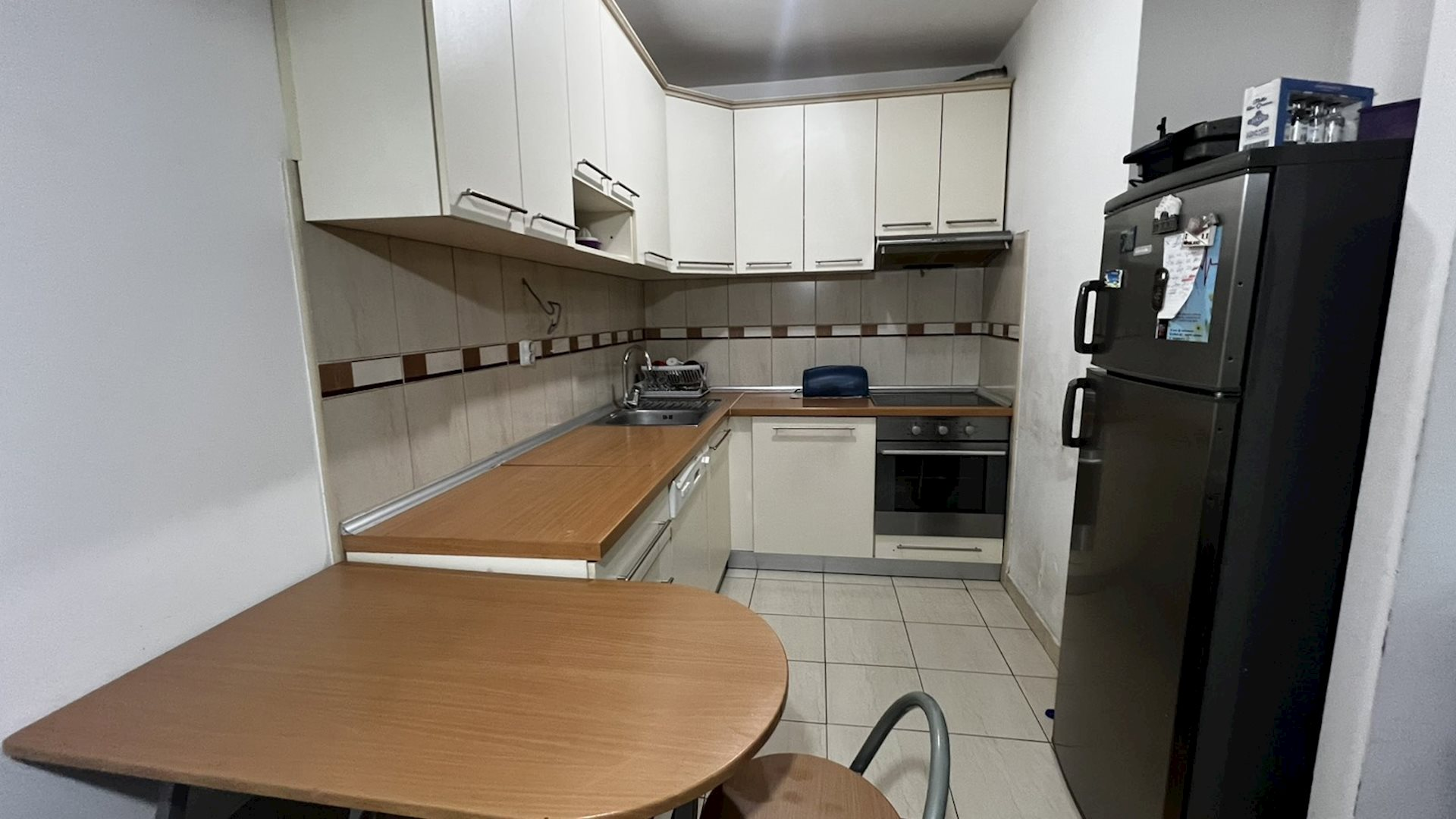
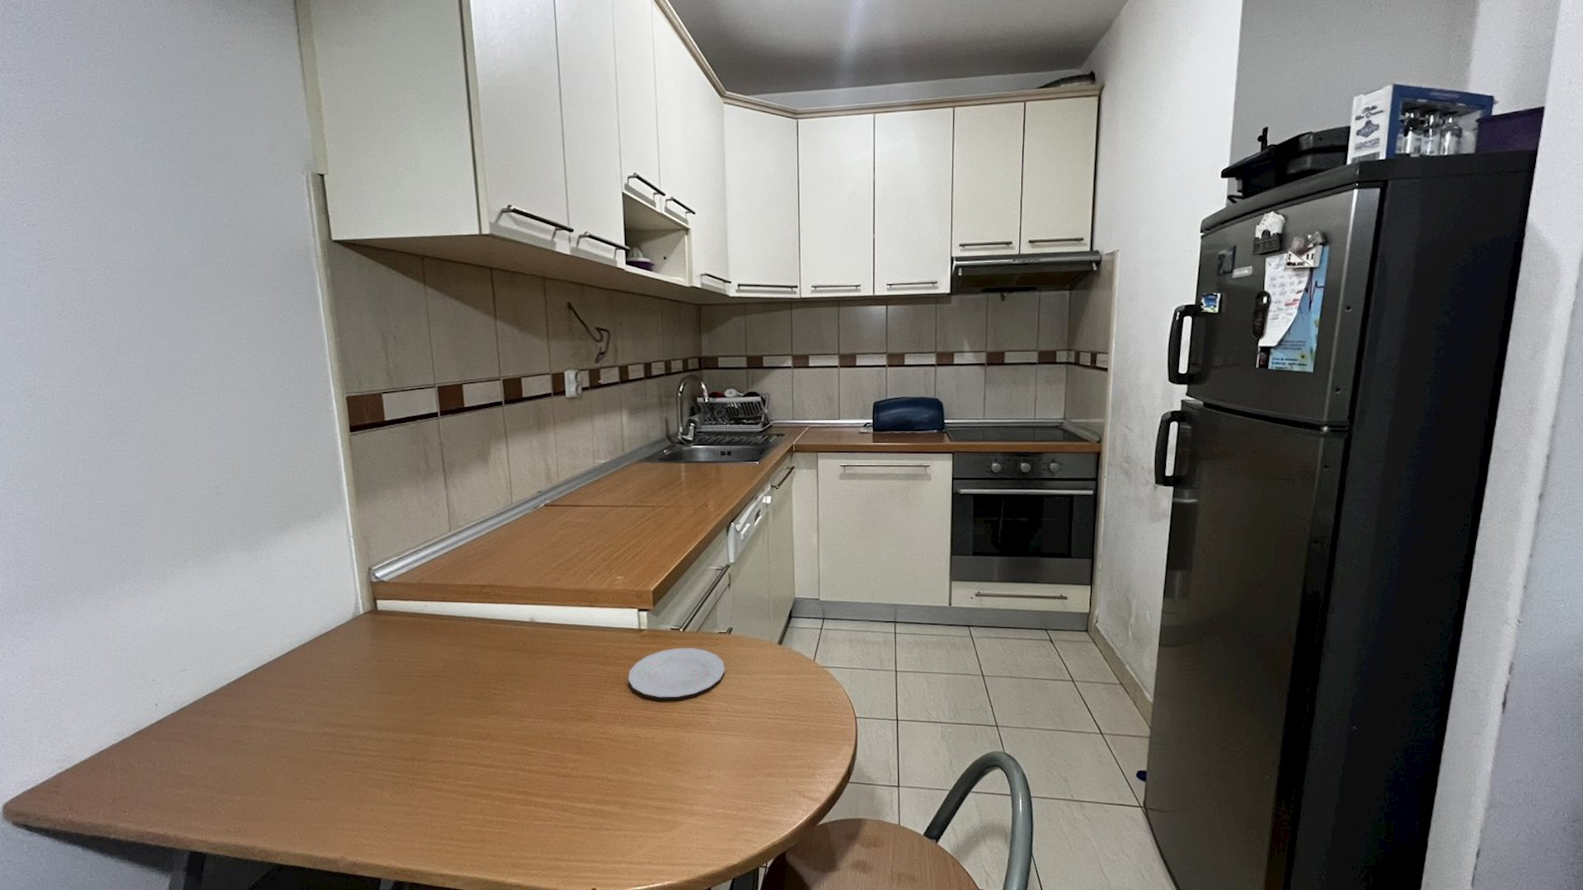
+ plate (684, 648)
